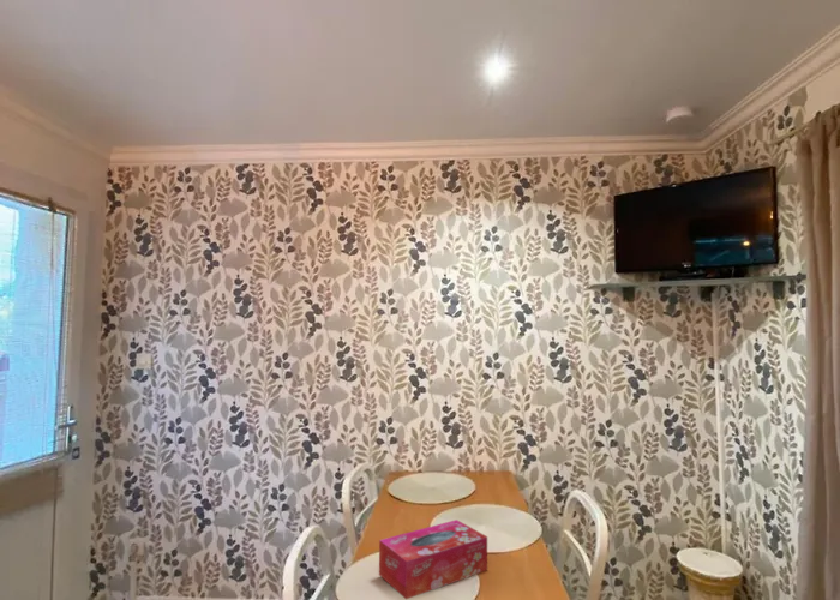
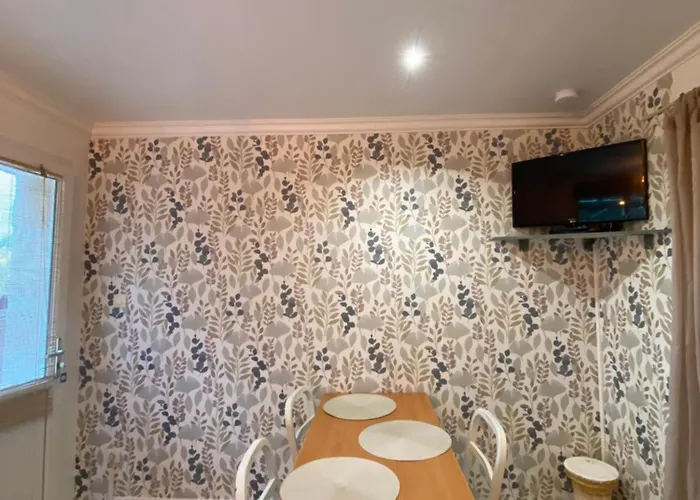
- tissue box (433, 554)
